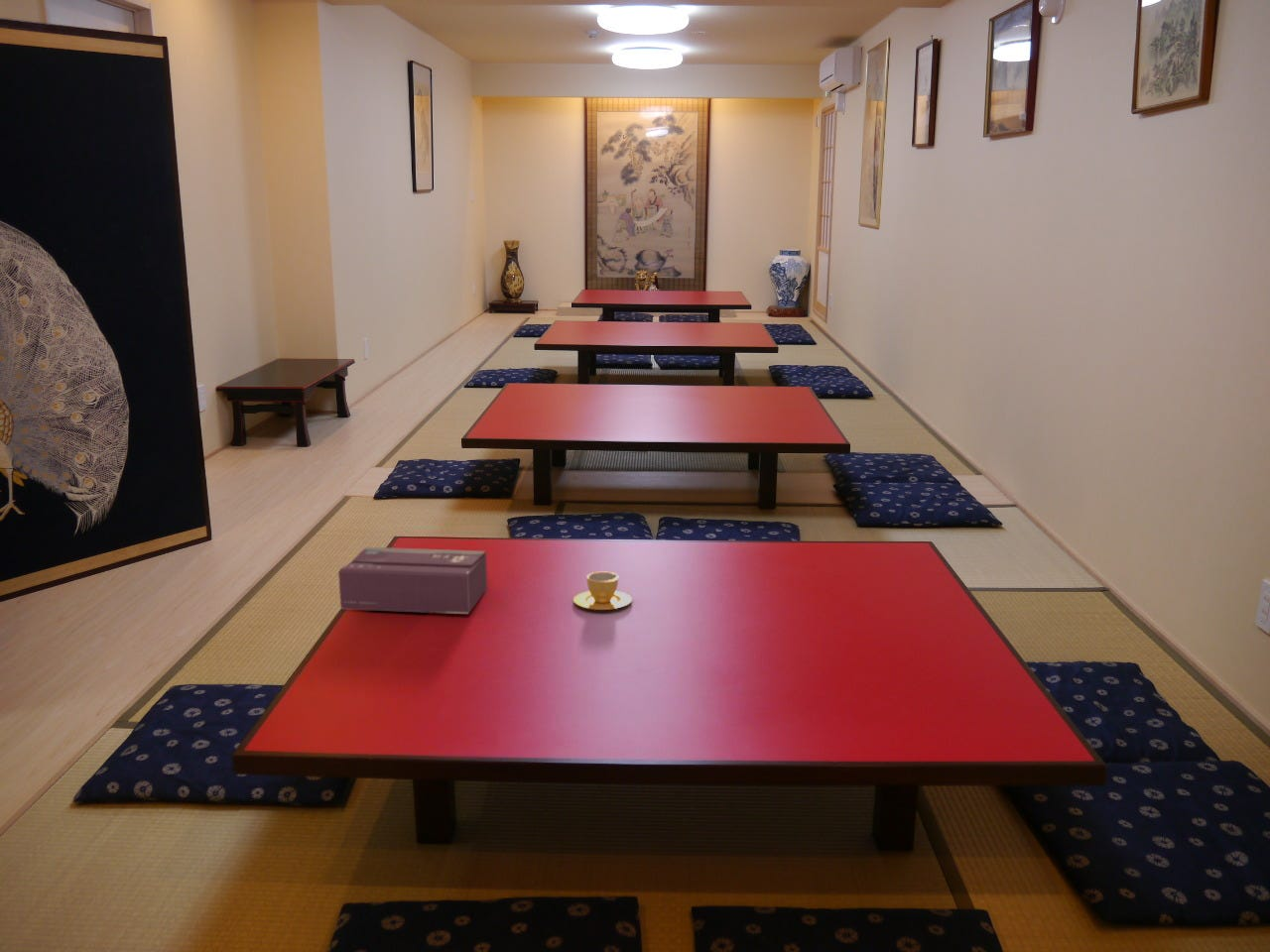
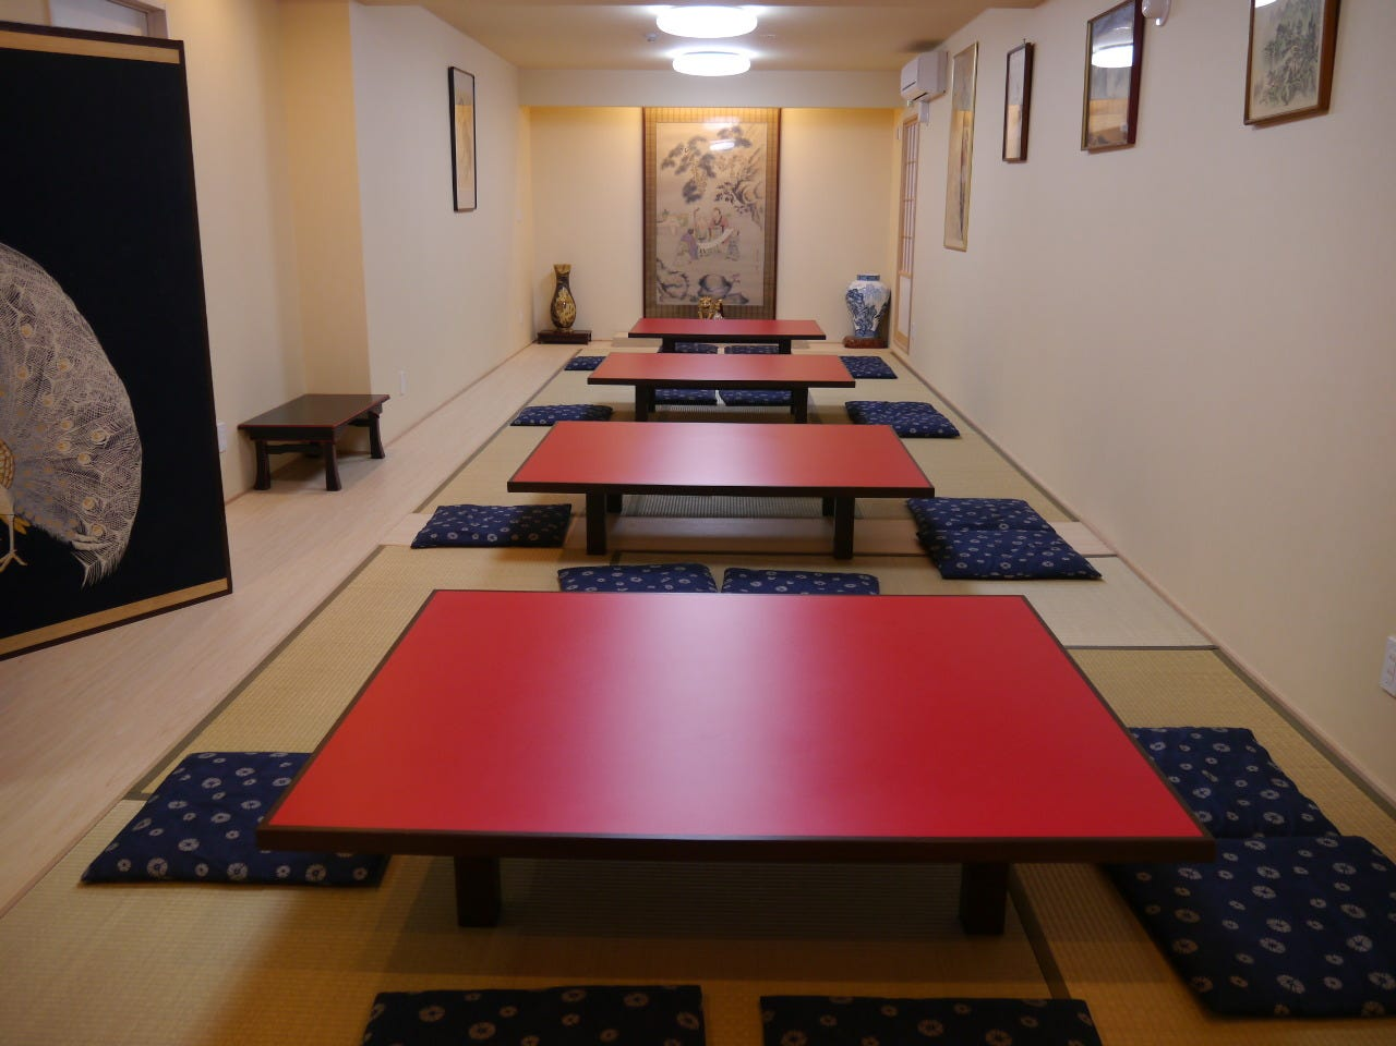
- tissue box (415, 578)
- cup (602, 588)
